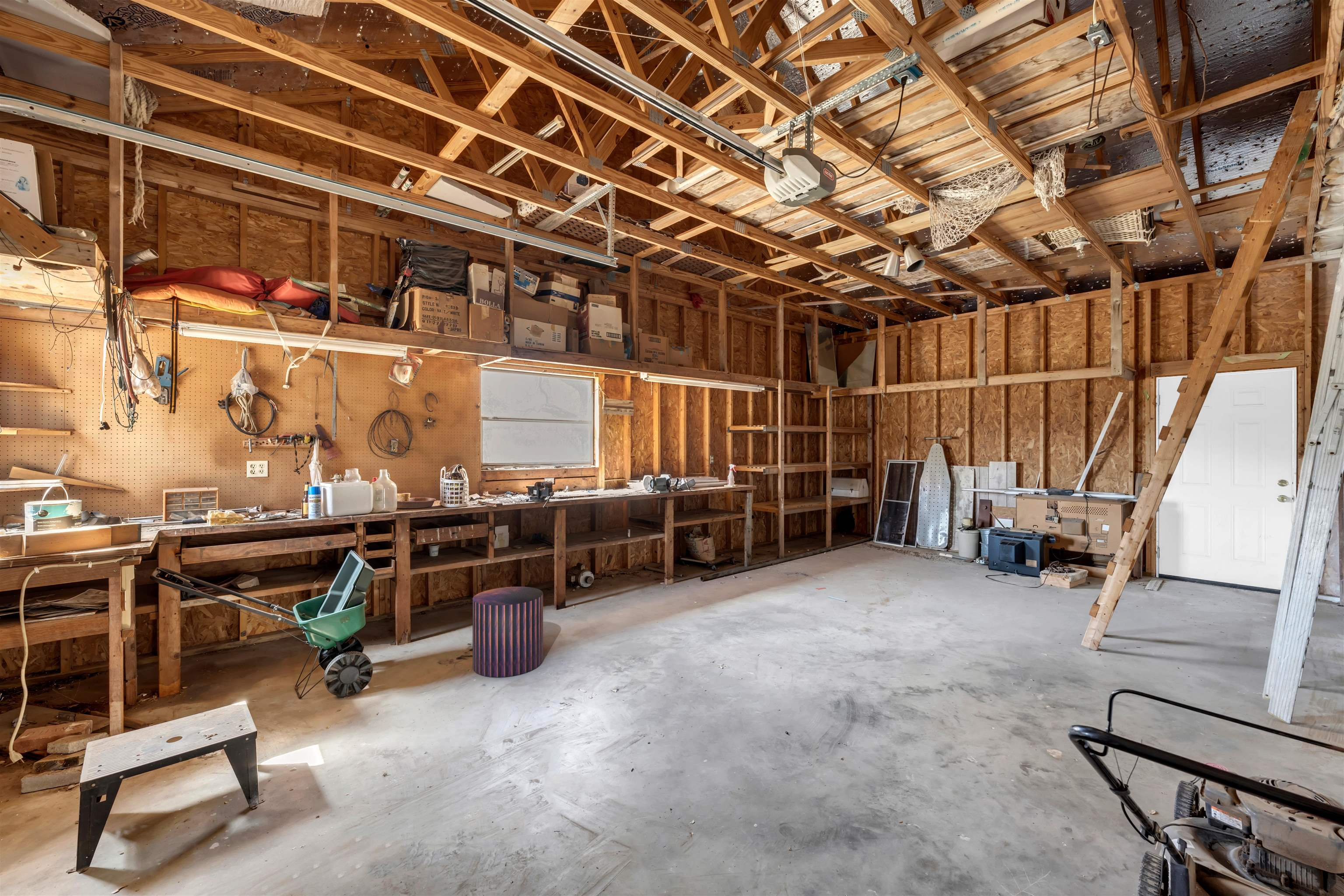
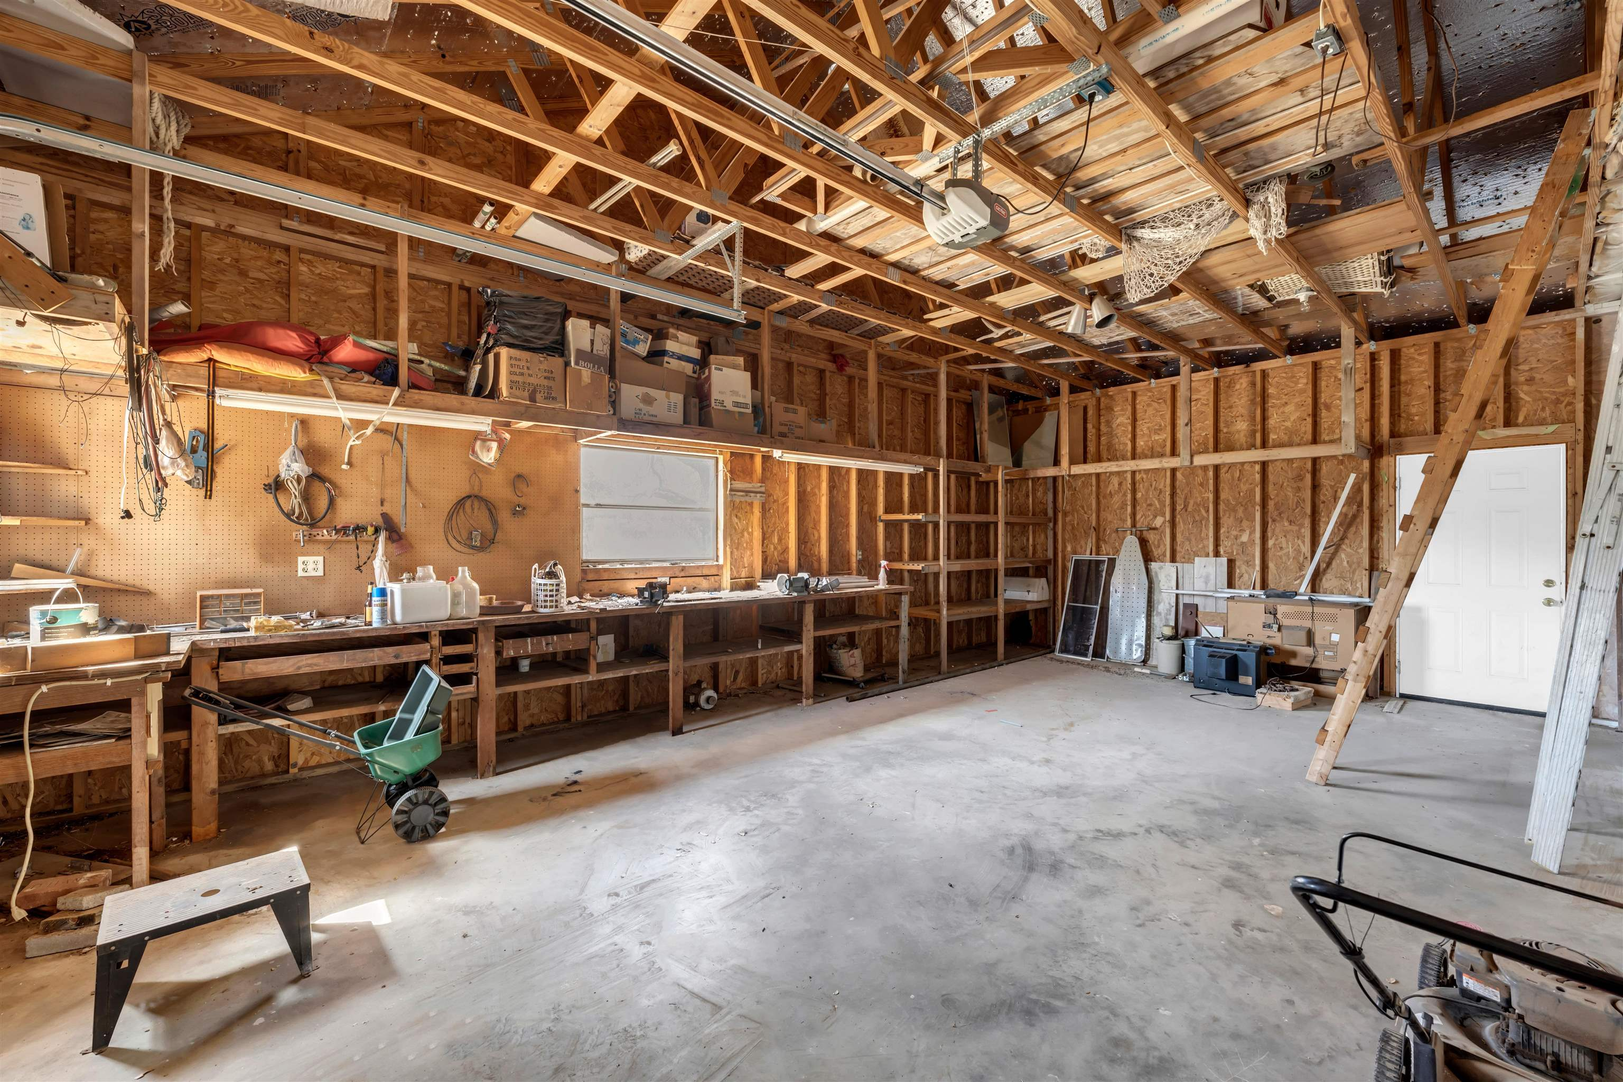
- stool (508, 629)
